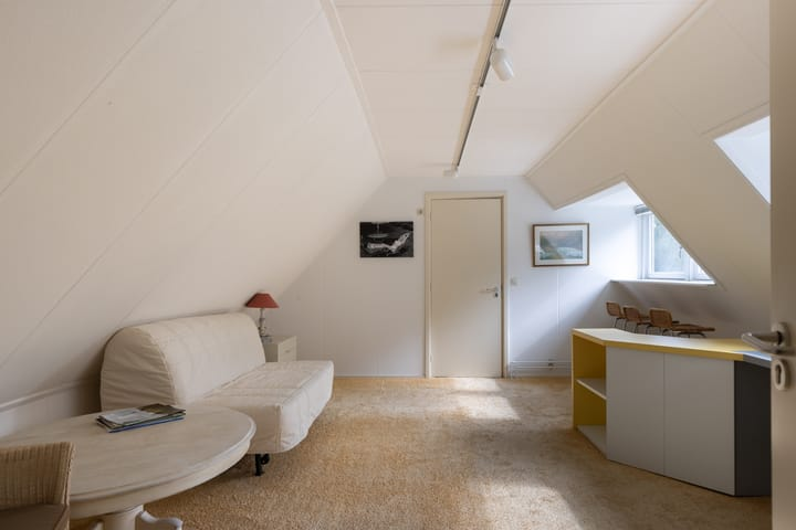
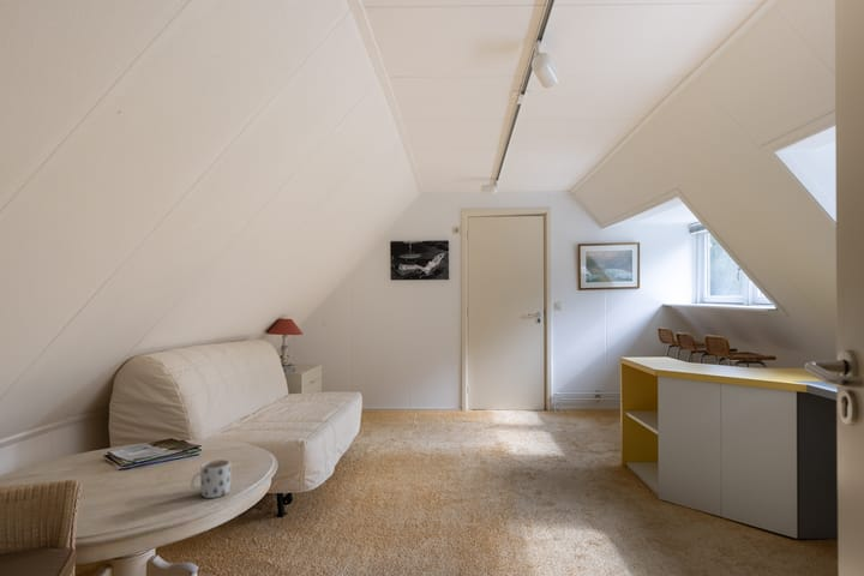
+ mug (210, 479)
